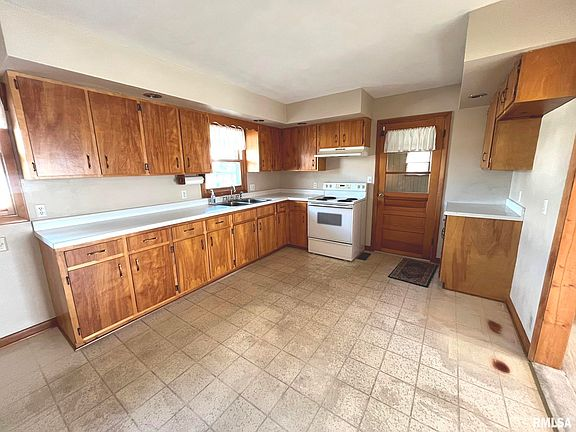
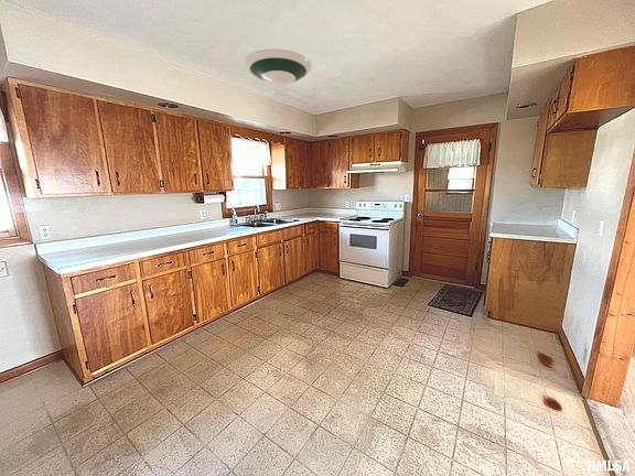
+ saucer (278, 75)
